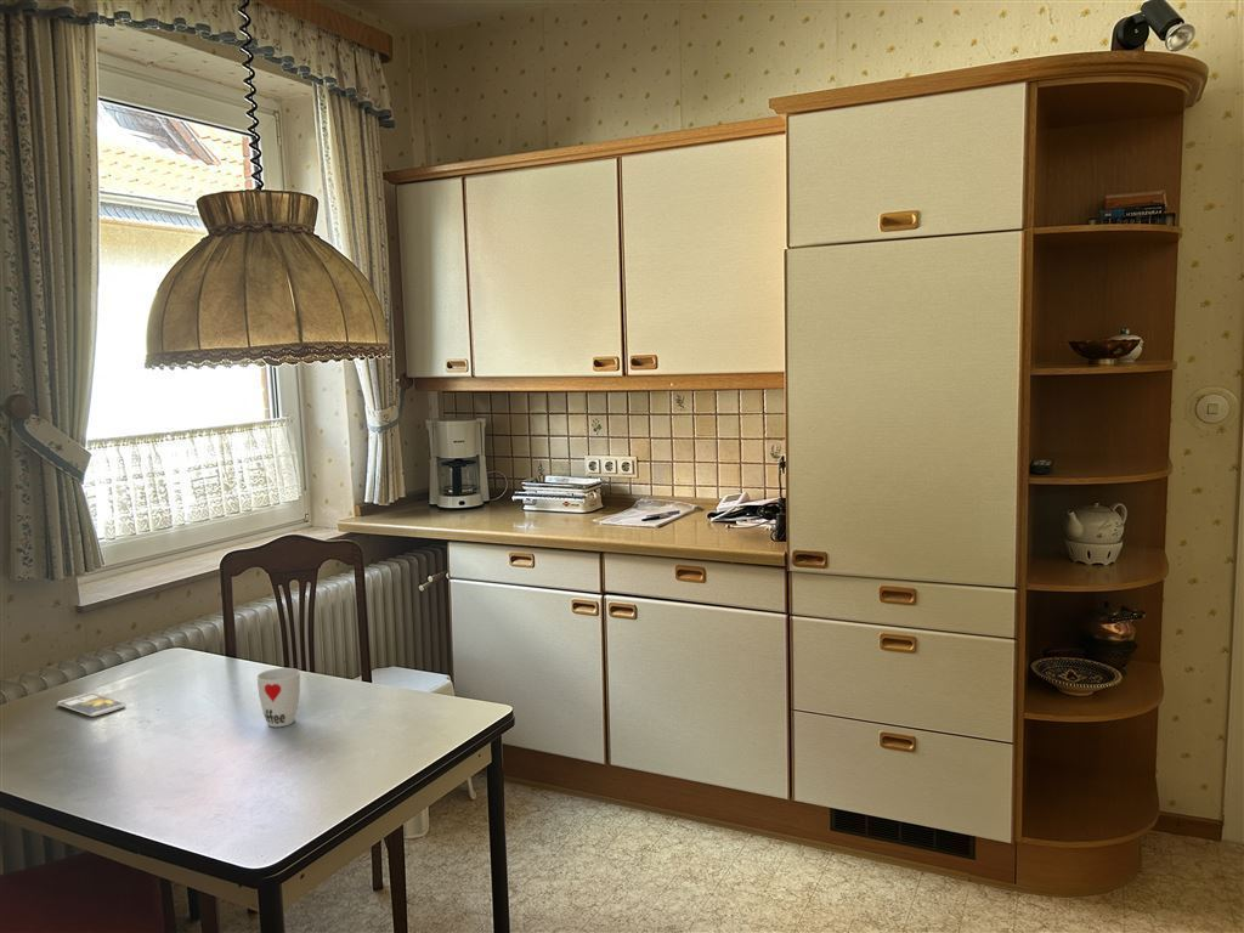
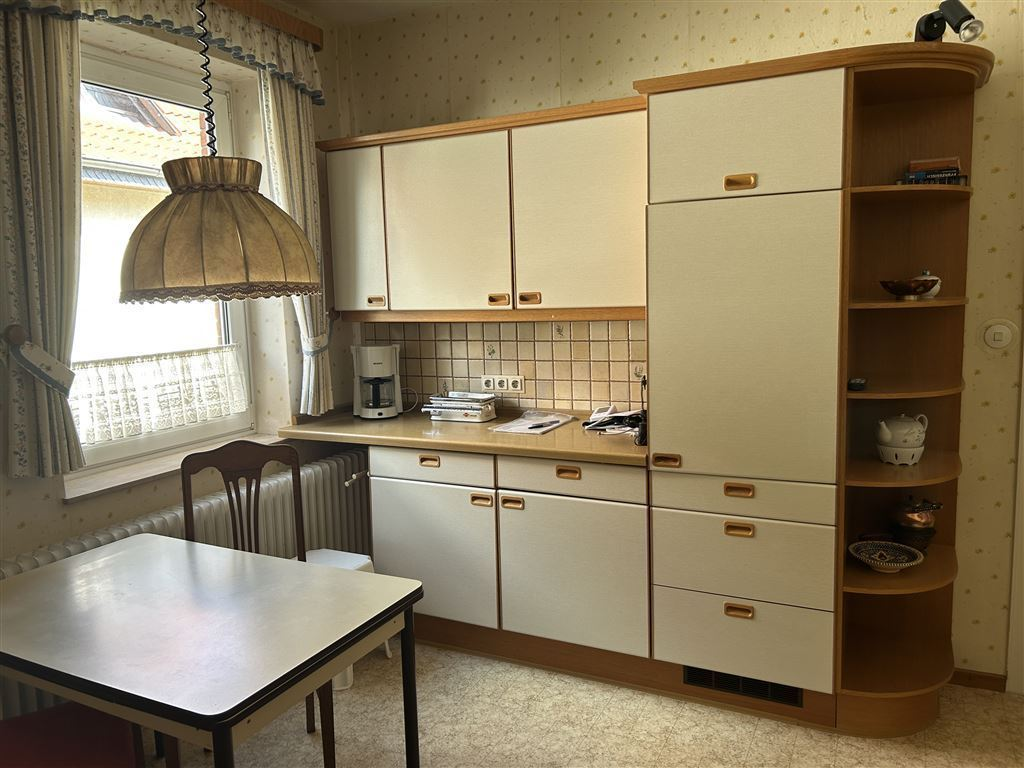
- cup (279, 697)
- smartphone (91, 703)
